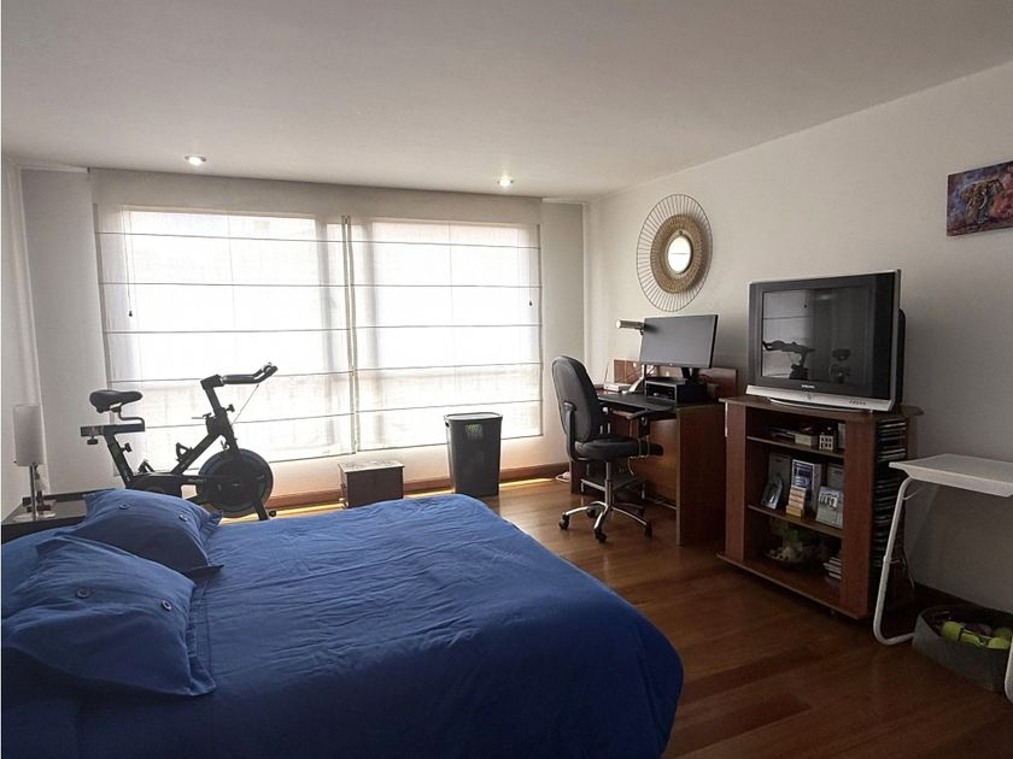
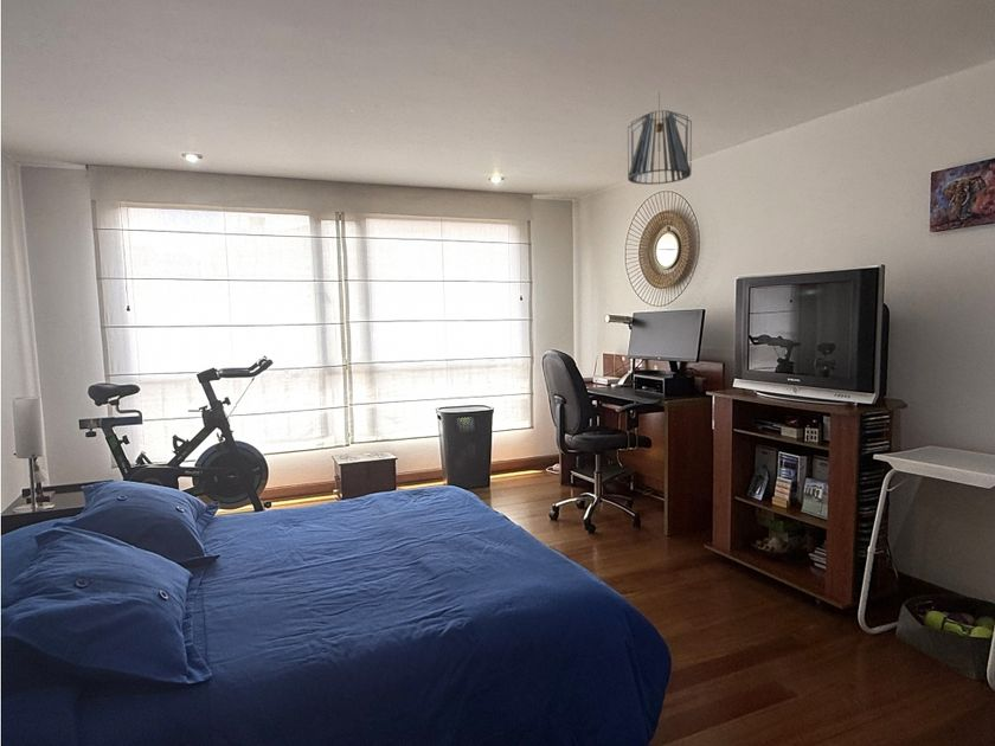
+ pendant light (659, 134)
